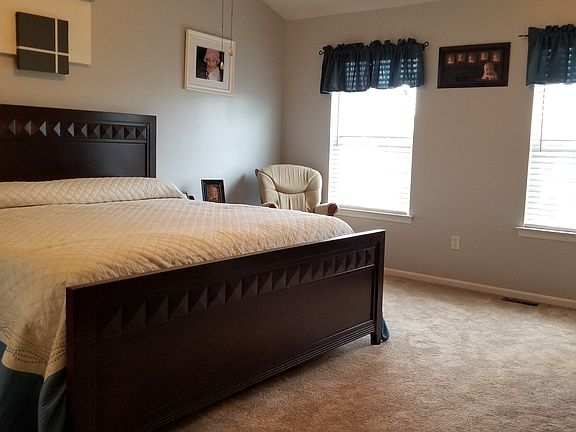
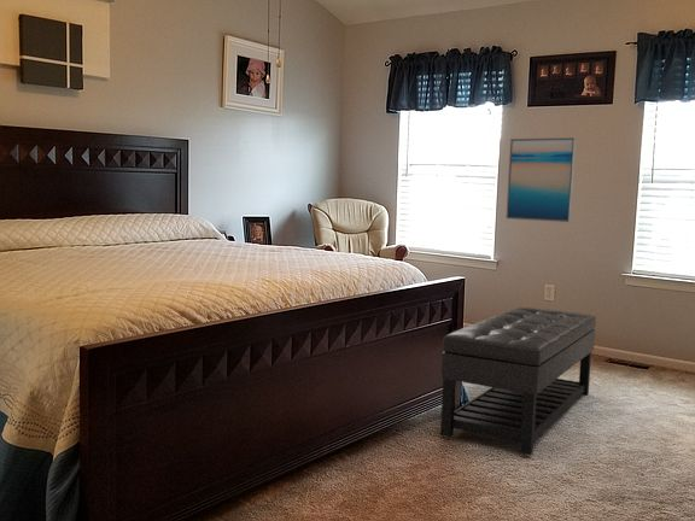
+ ottoman (524, 368)
+ wall art (539, 178)
